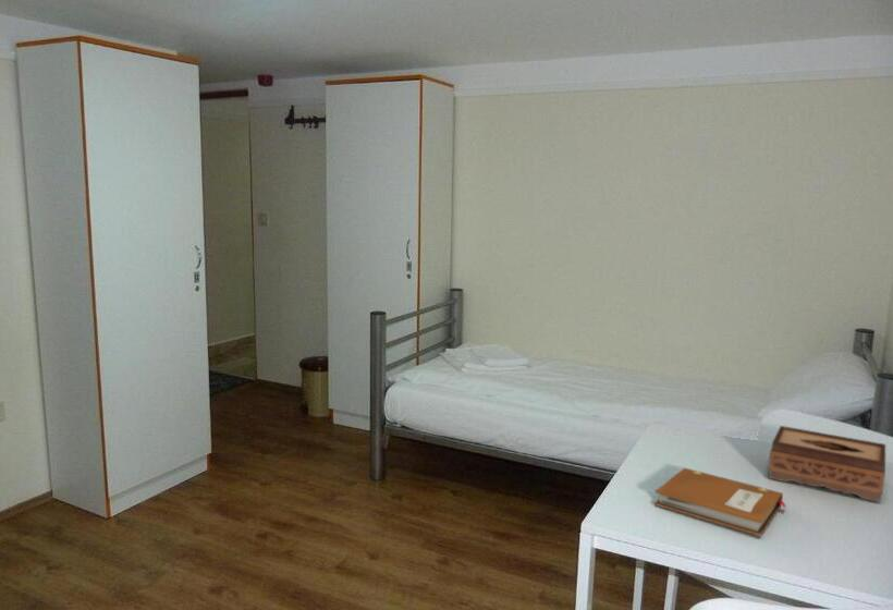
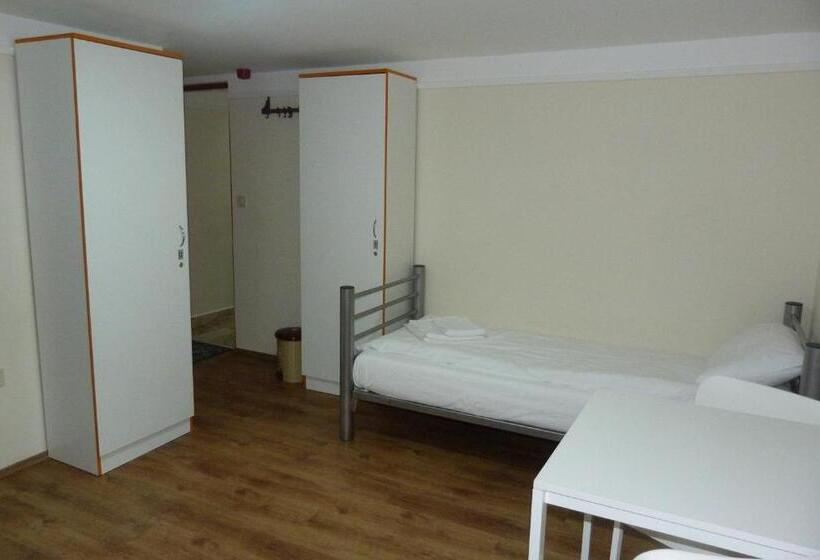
- notebook (722, 498)
- tissue box (827, 461)
